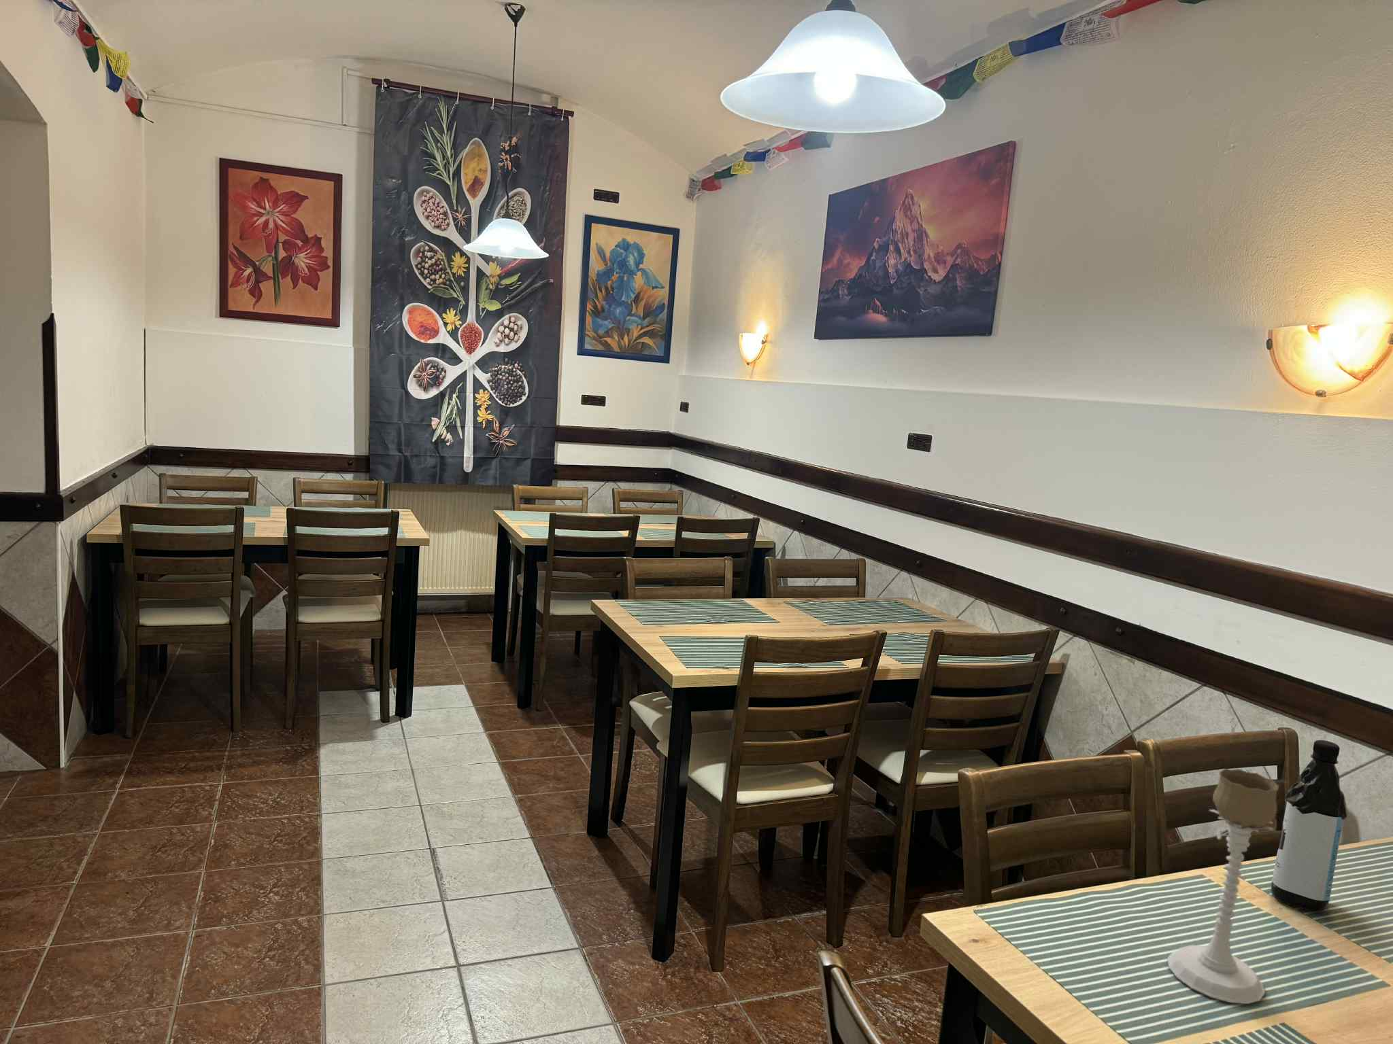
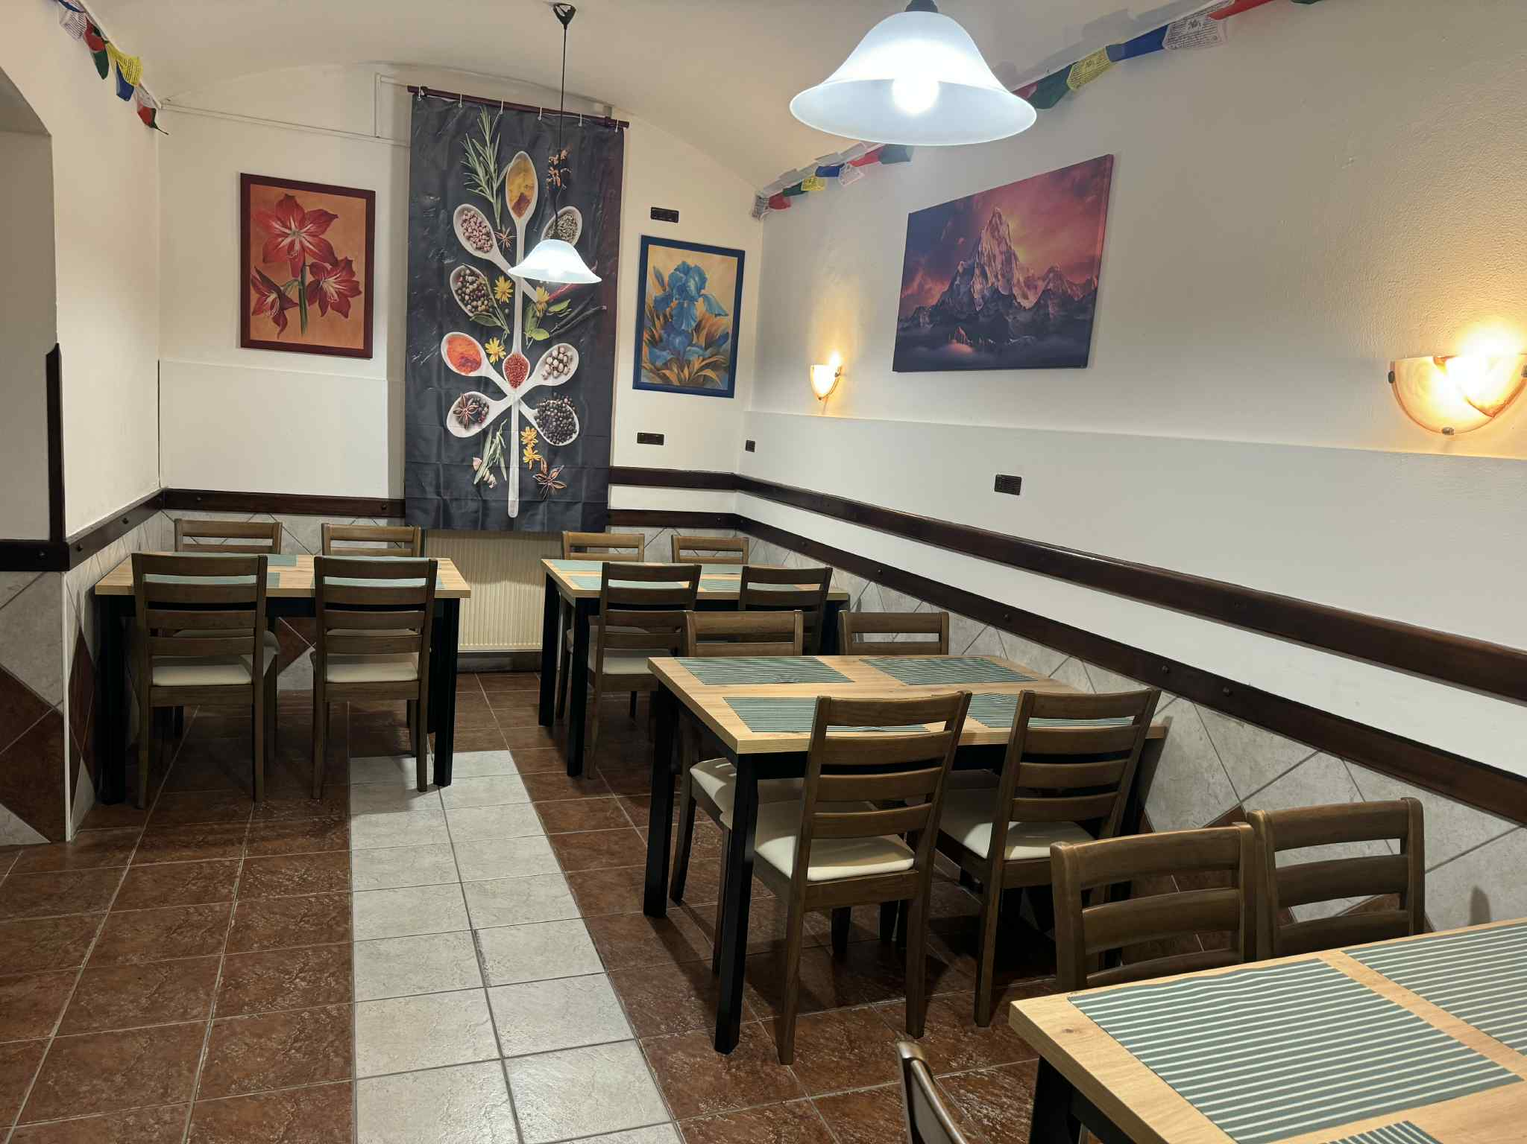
- candle holder (1231, 878)
- water bottle (1312, 821)
